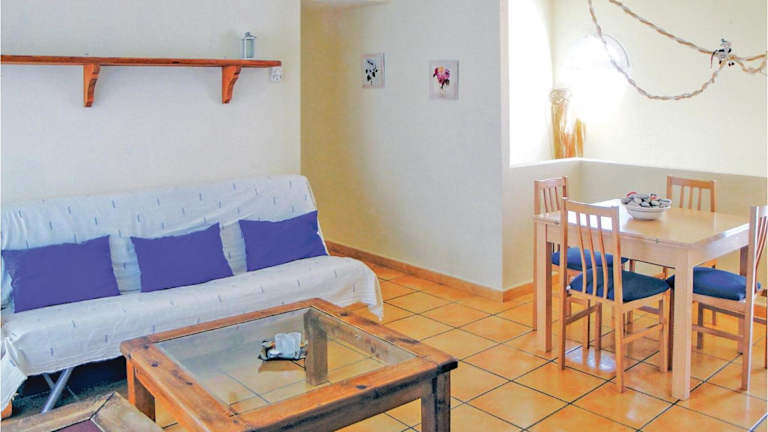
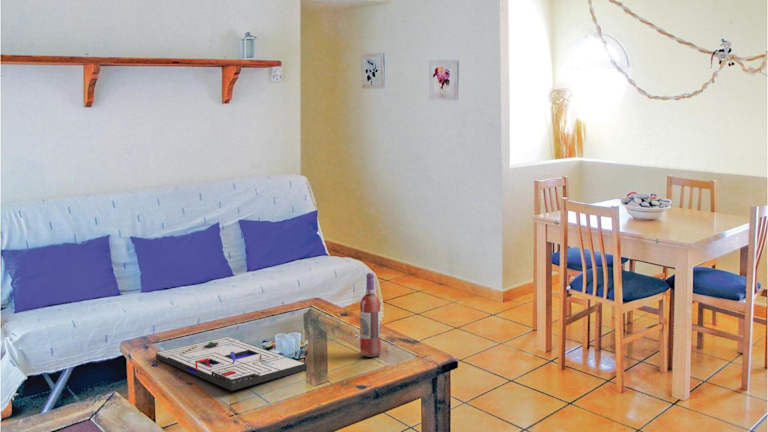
+ wine bottle (370, 314)
+ board game (229, 349)
